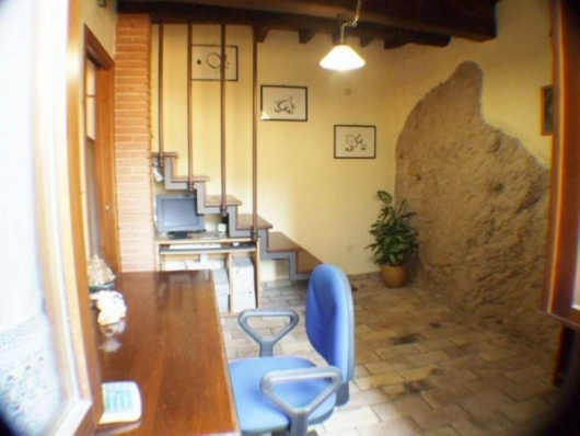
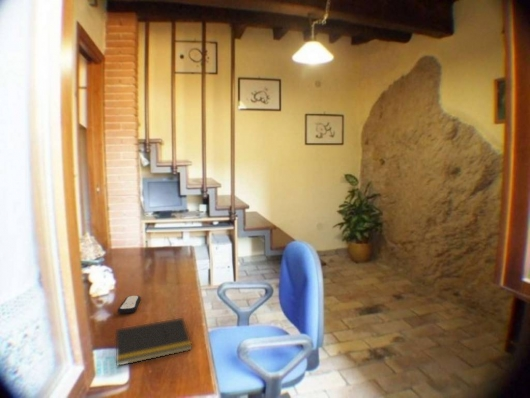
+ notepad (153, 339)
+ remote control (130, 303)
